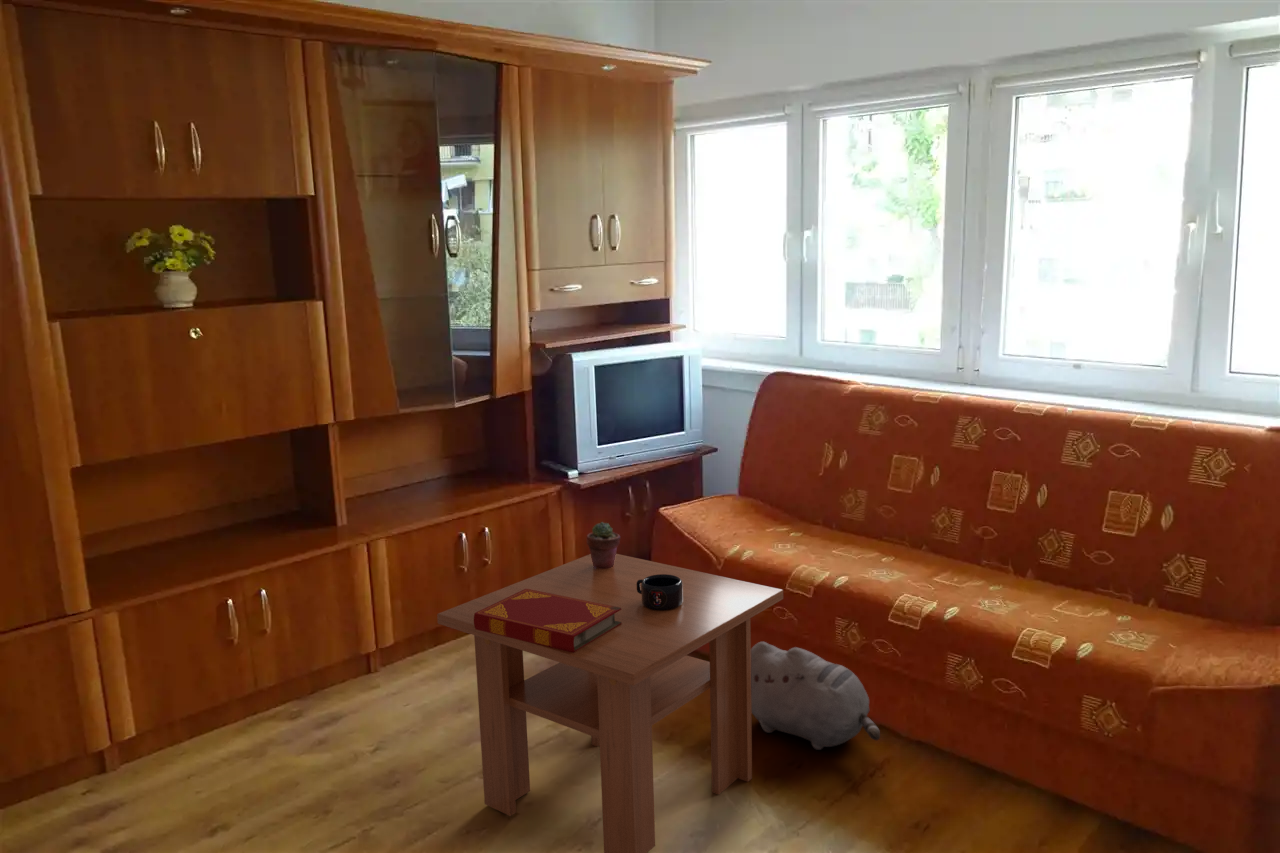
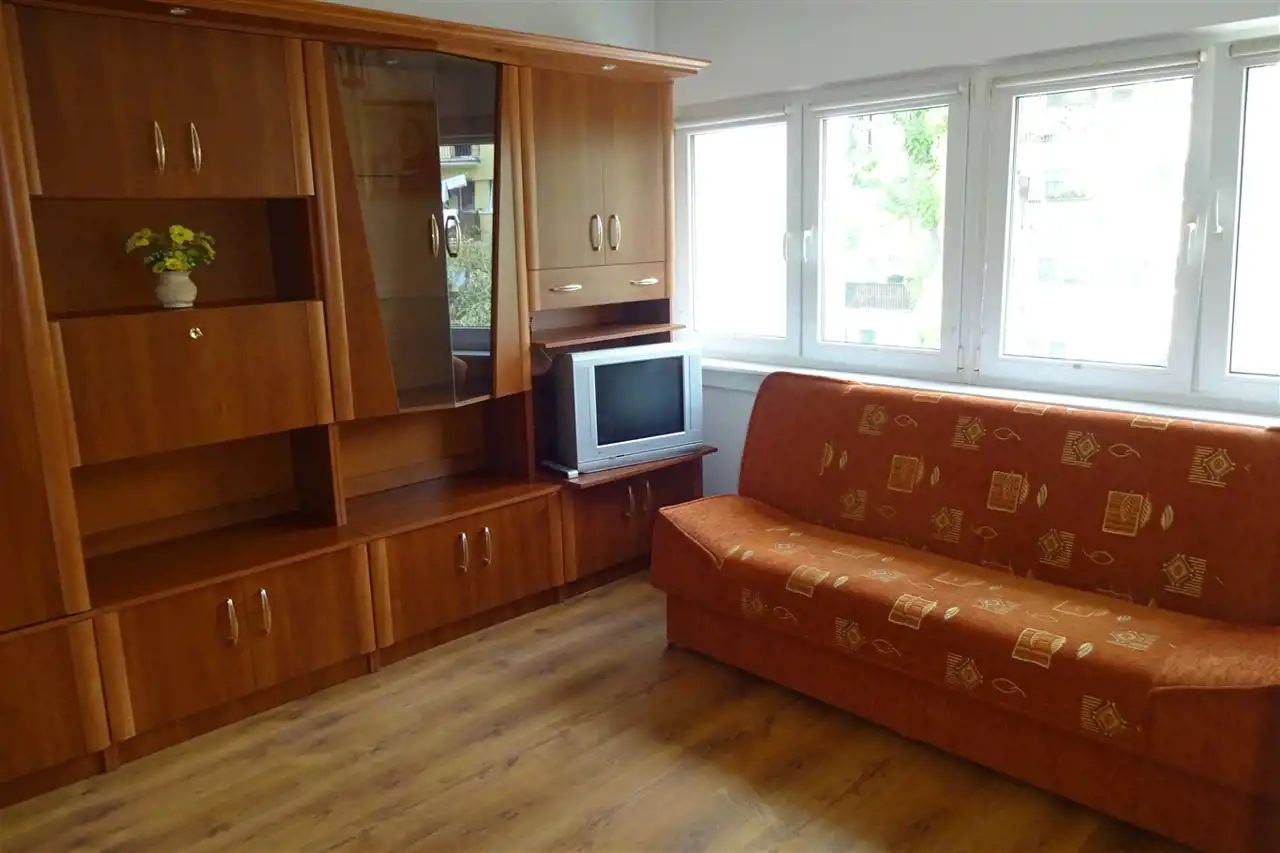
- potted succulent (603, 543)
- mug (658, 590)
- hardback book (547, 617)
- coffee table (617, 698)
- plush toy (816, 693)
